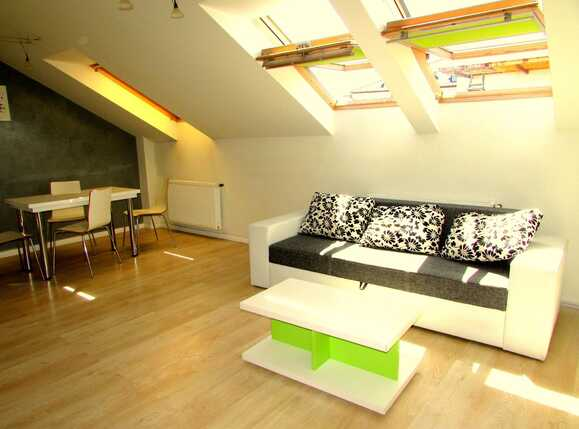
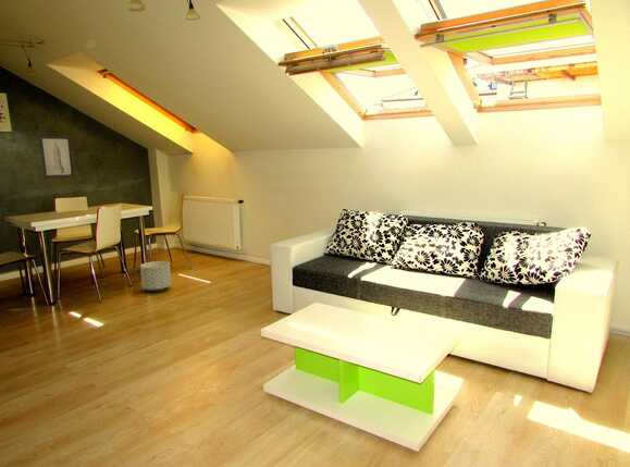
+ wall art (57, 157)
+ planter (156, 276)
